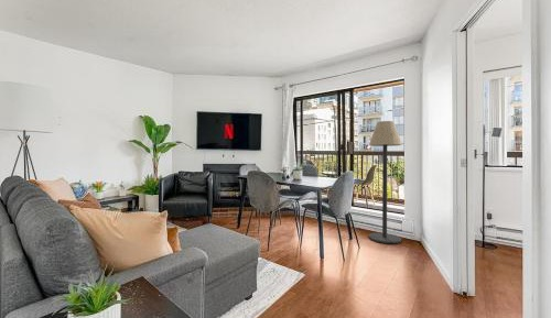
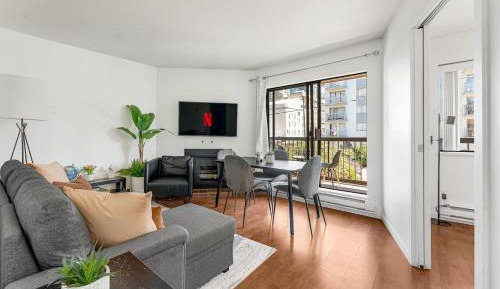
- floor lamp (385, 179)
